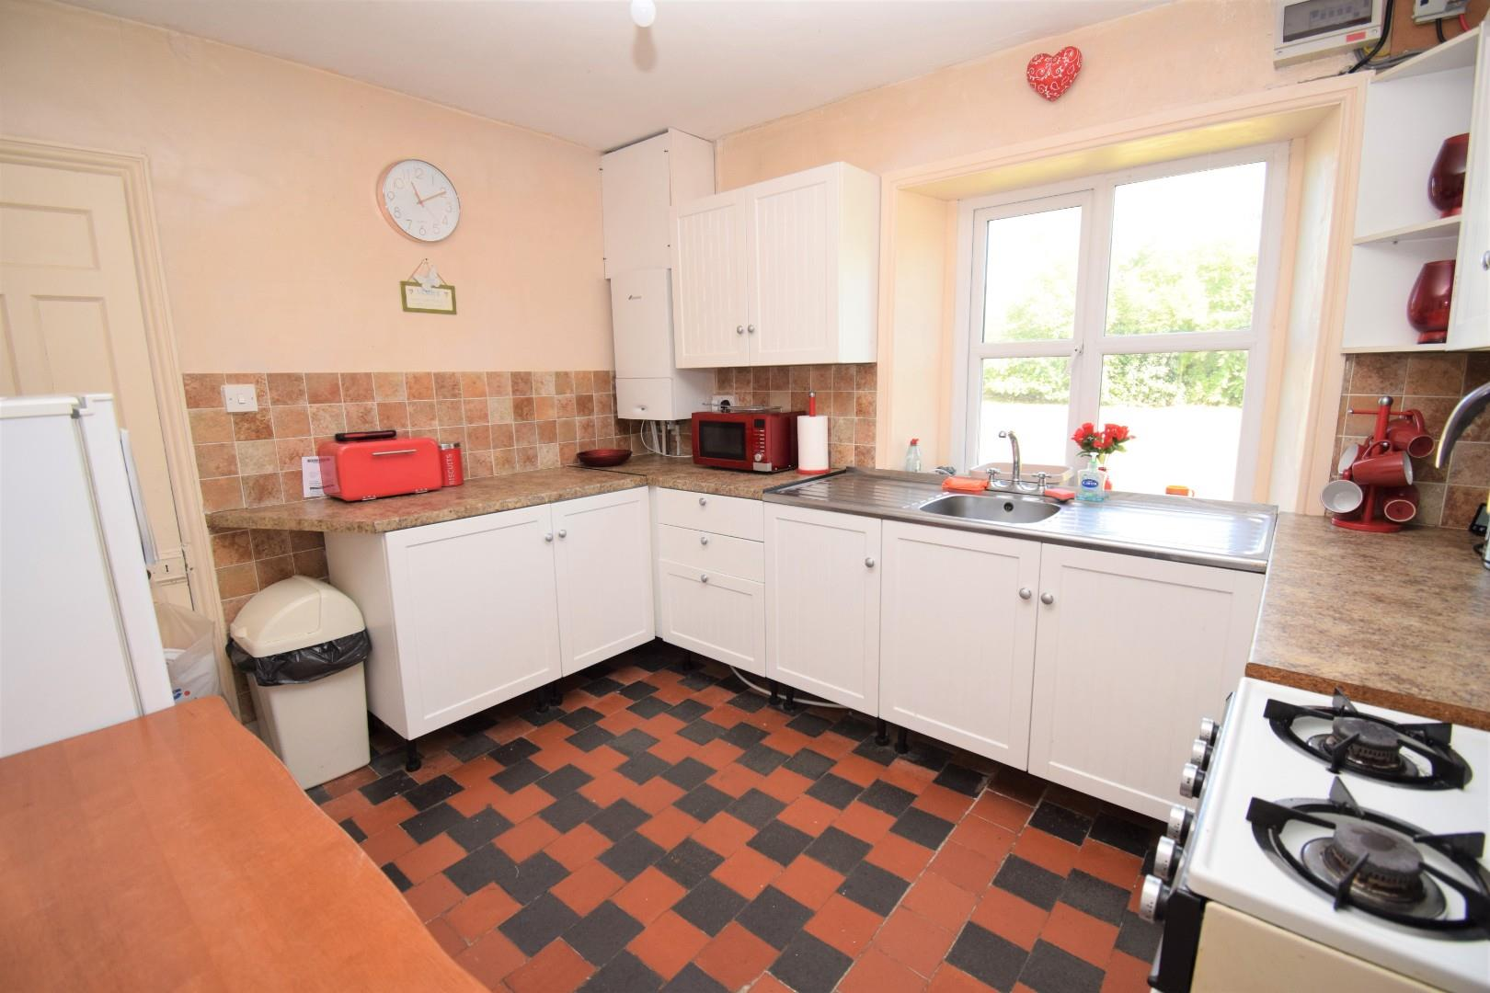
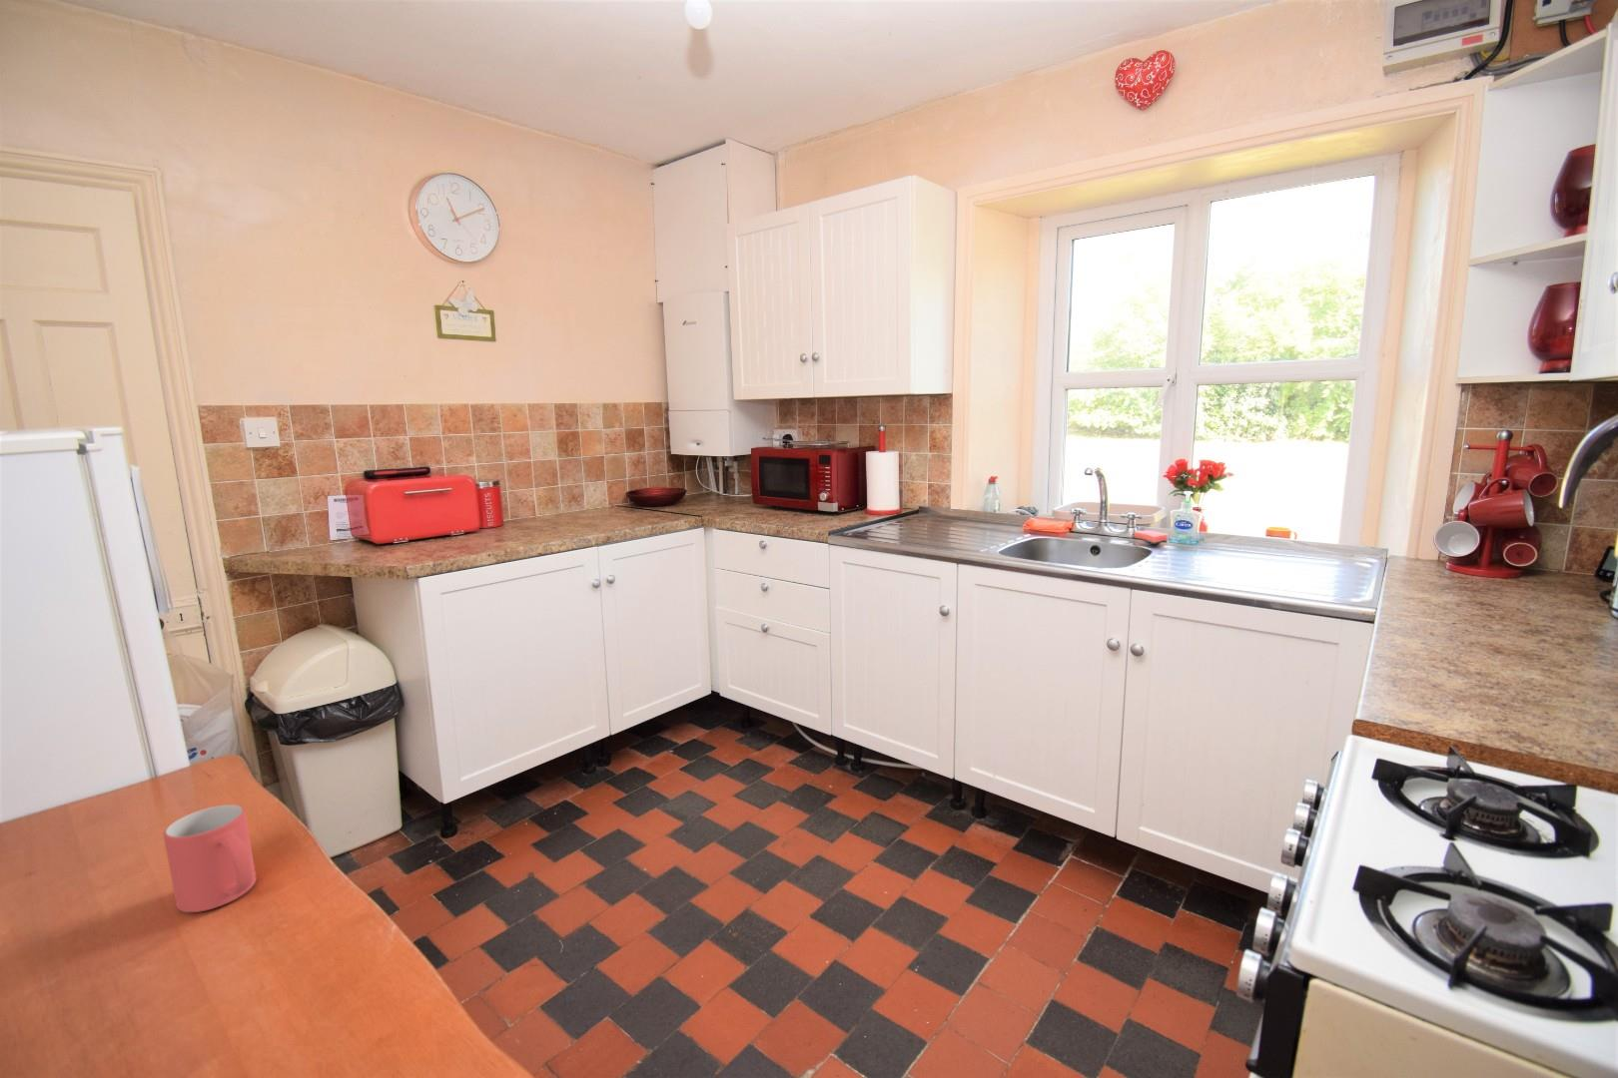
+ mug (219, 860)
